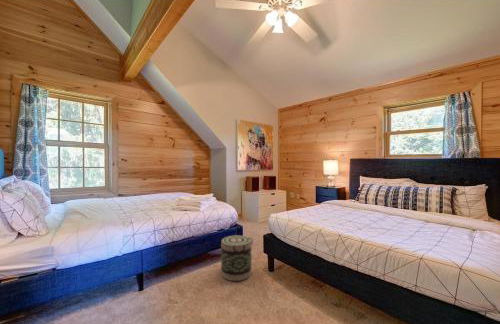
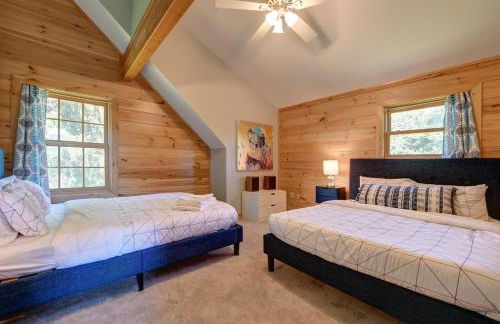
- basket (237, 255)
